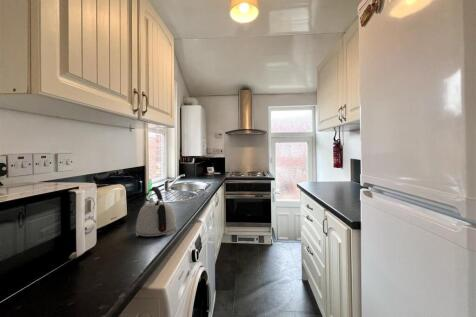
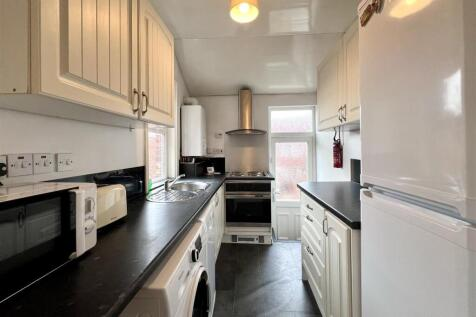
- kettle (156, 209)
